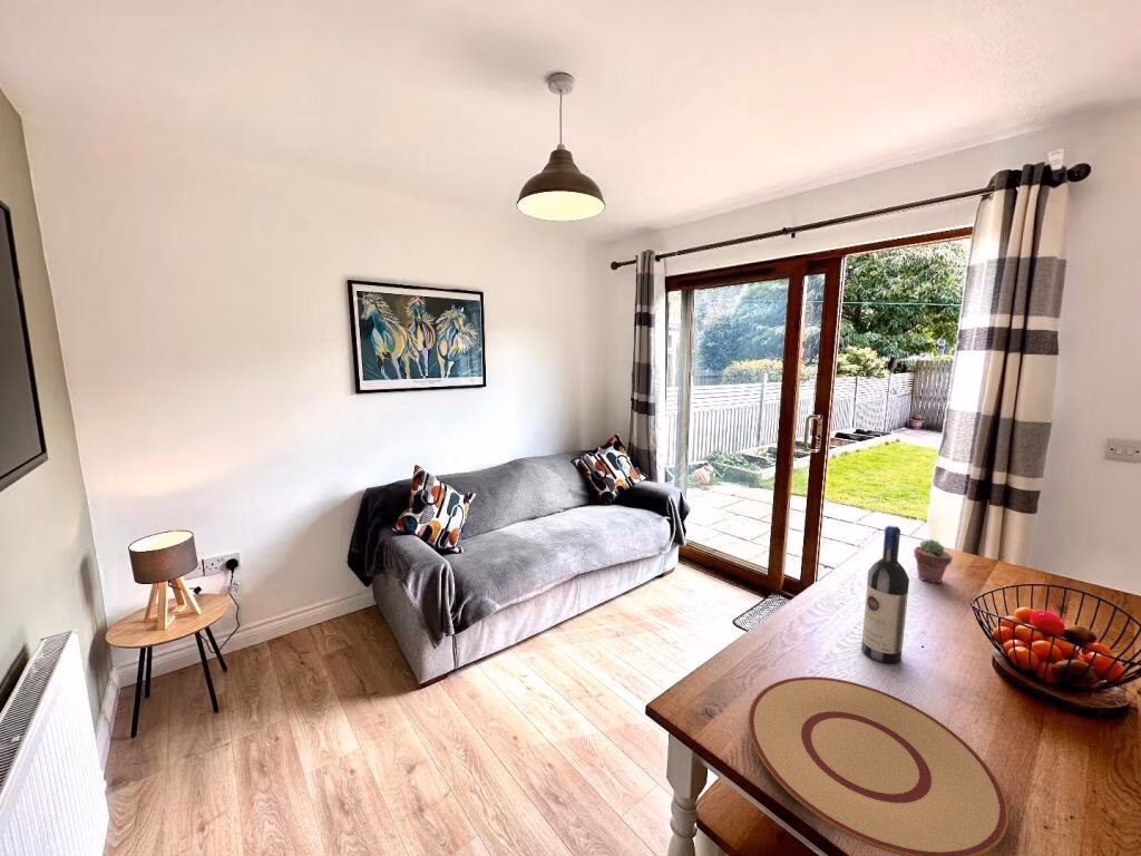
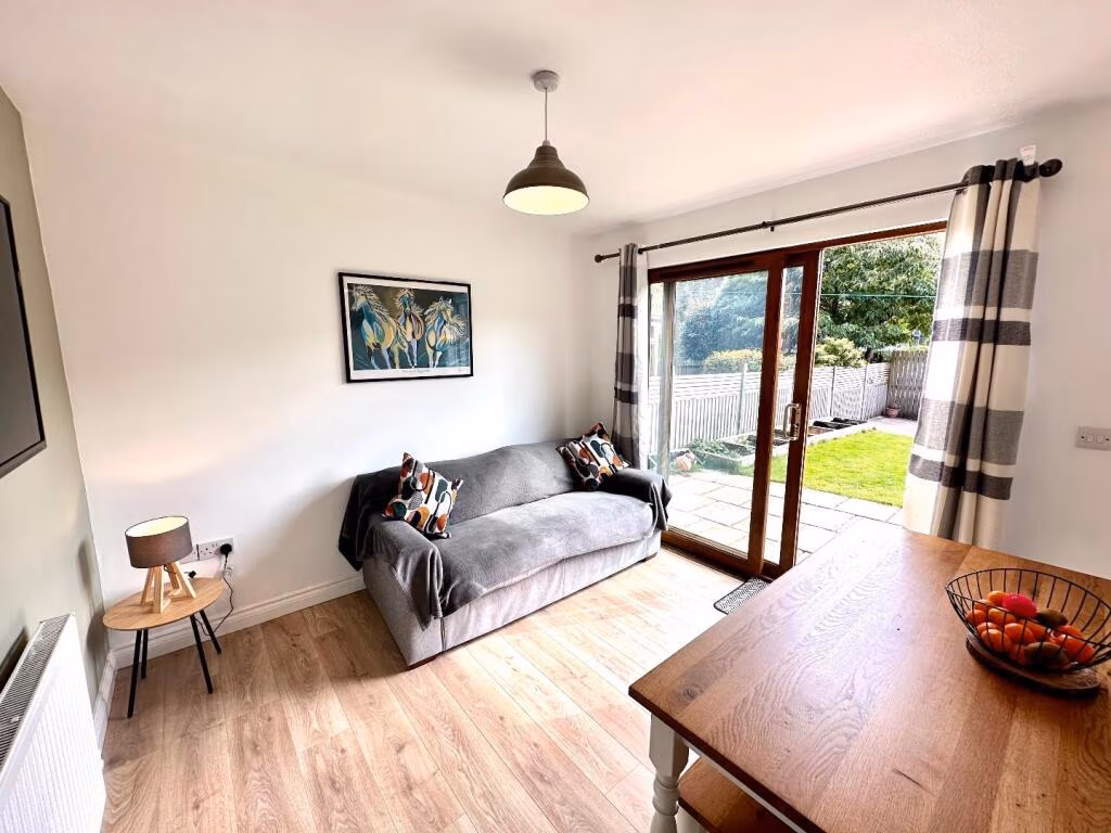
- wine bottle (886, 591)
- potted succulent (932, 560)
- plate (862, 752)
